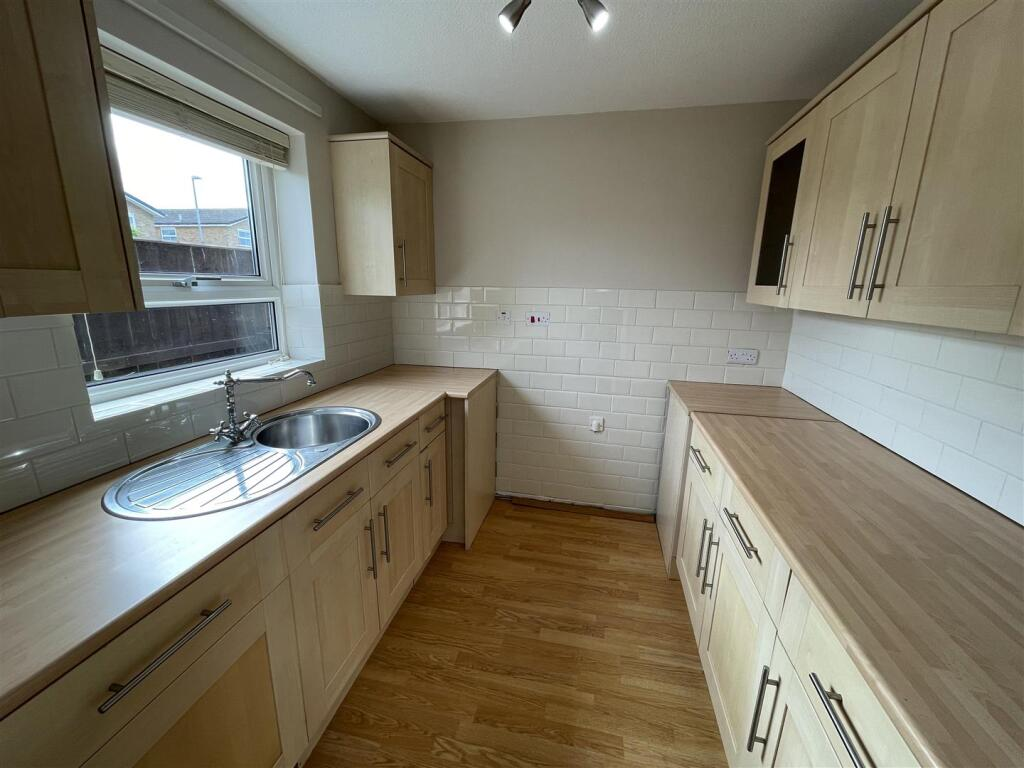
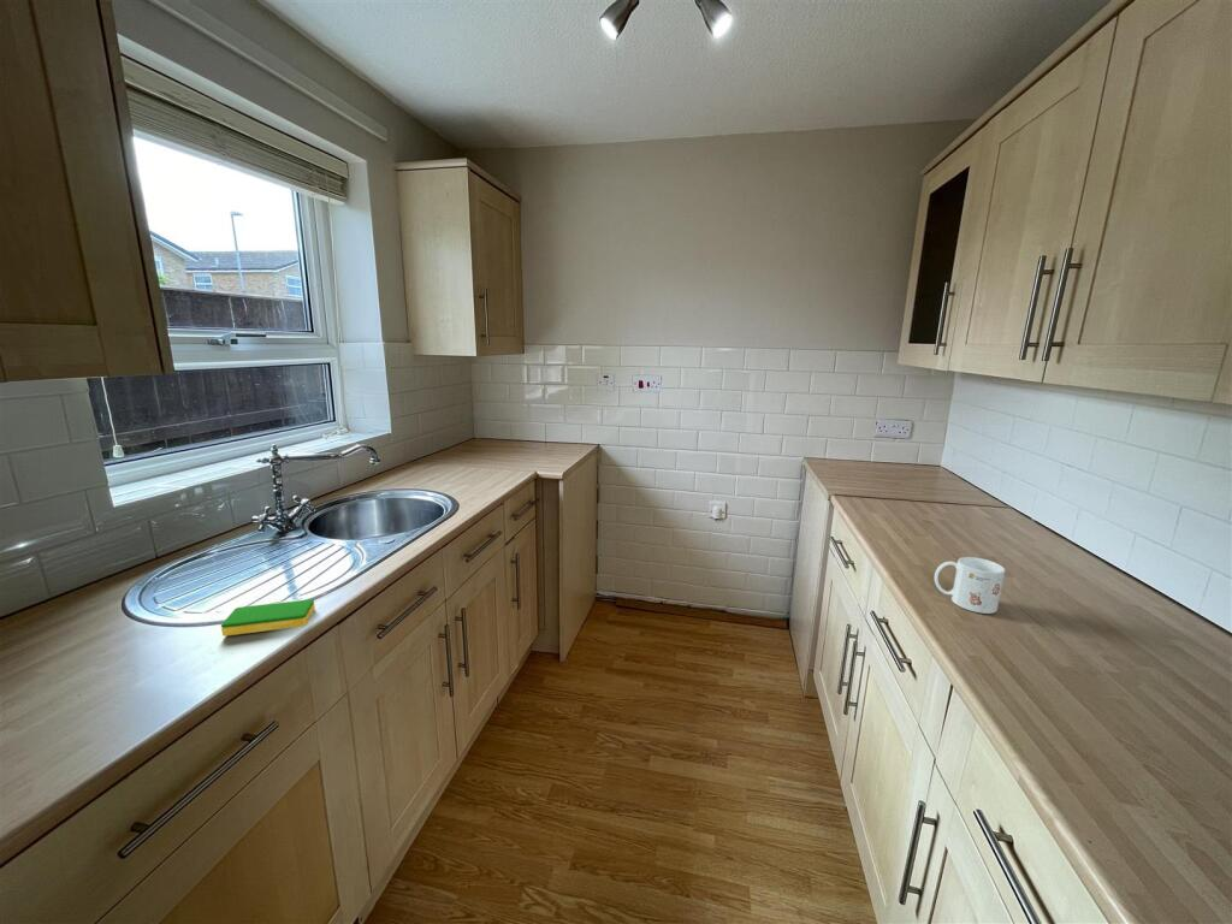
+ dish sponge (270, 616)
+ mug (966, 582)
